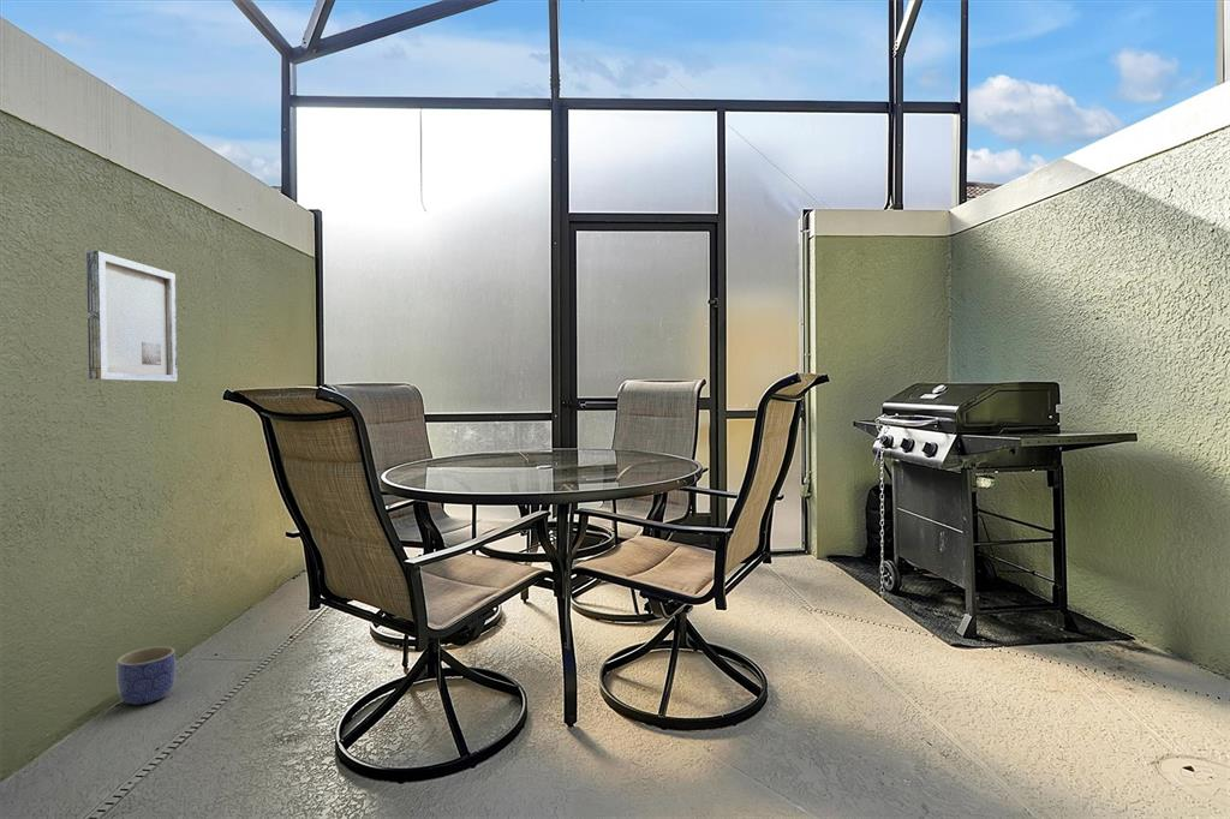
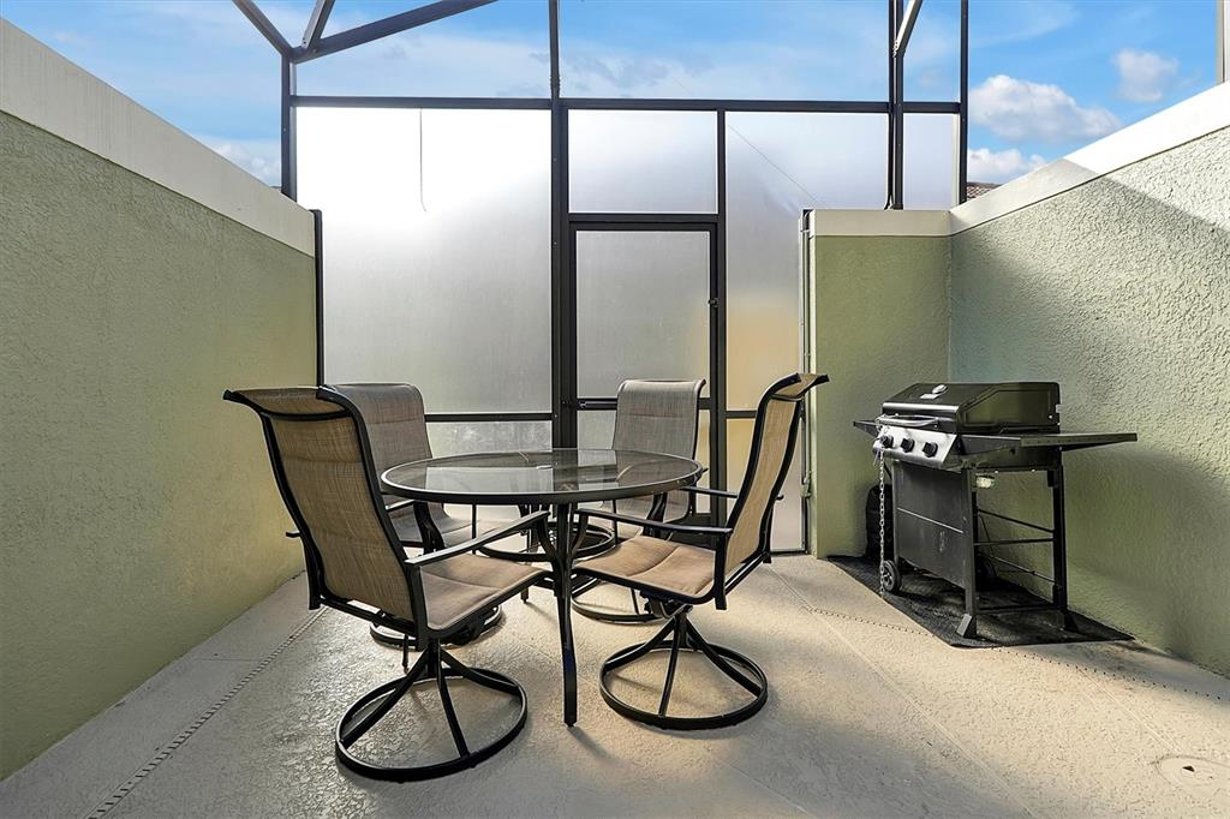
- planter (147, 676)
- wall art (136, 322)
